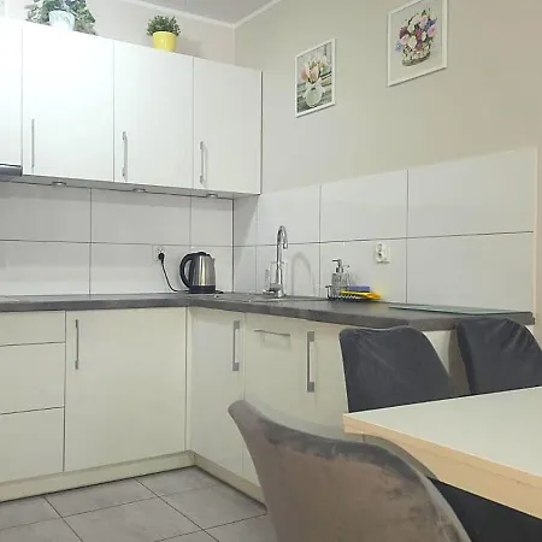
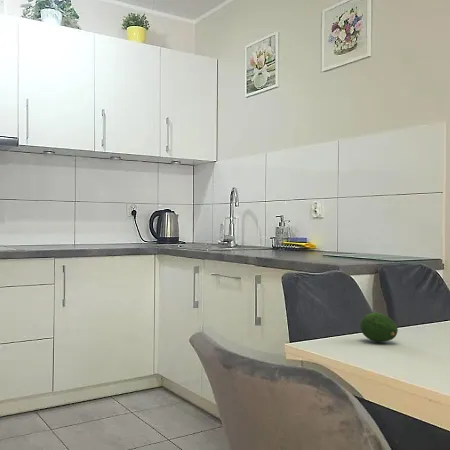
+ fruit (378, 327)
